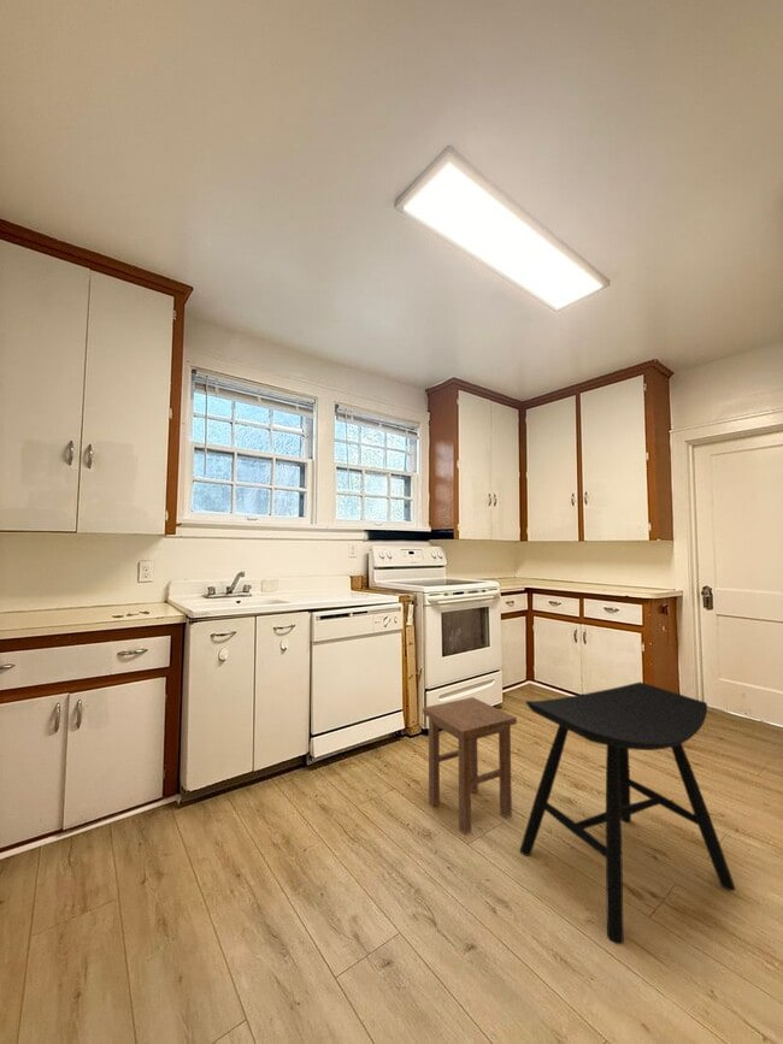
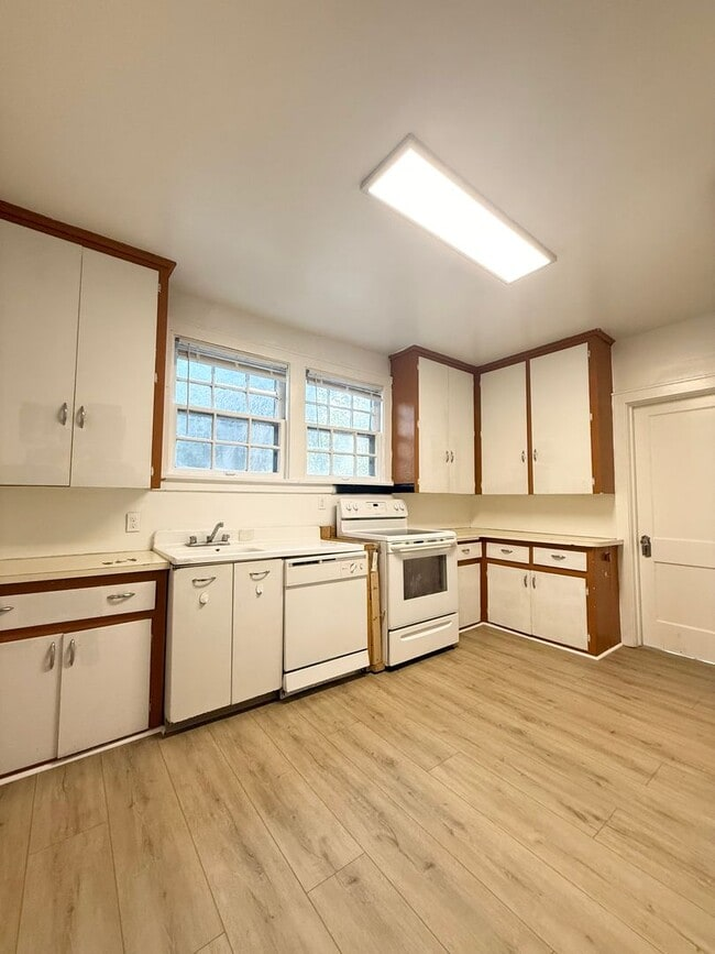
- stool (469, 760)
- stool (618, 783)
